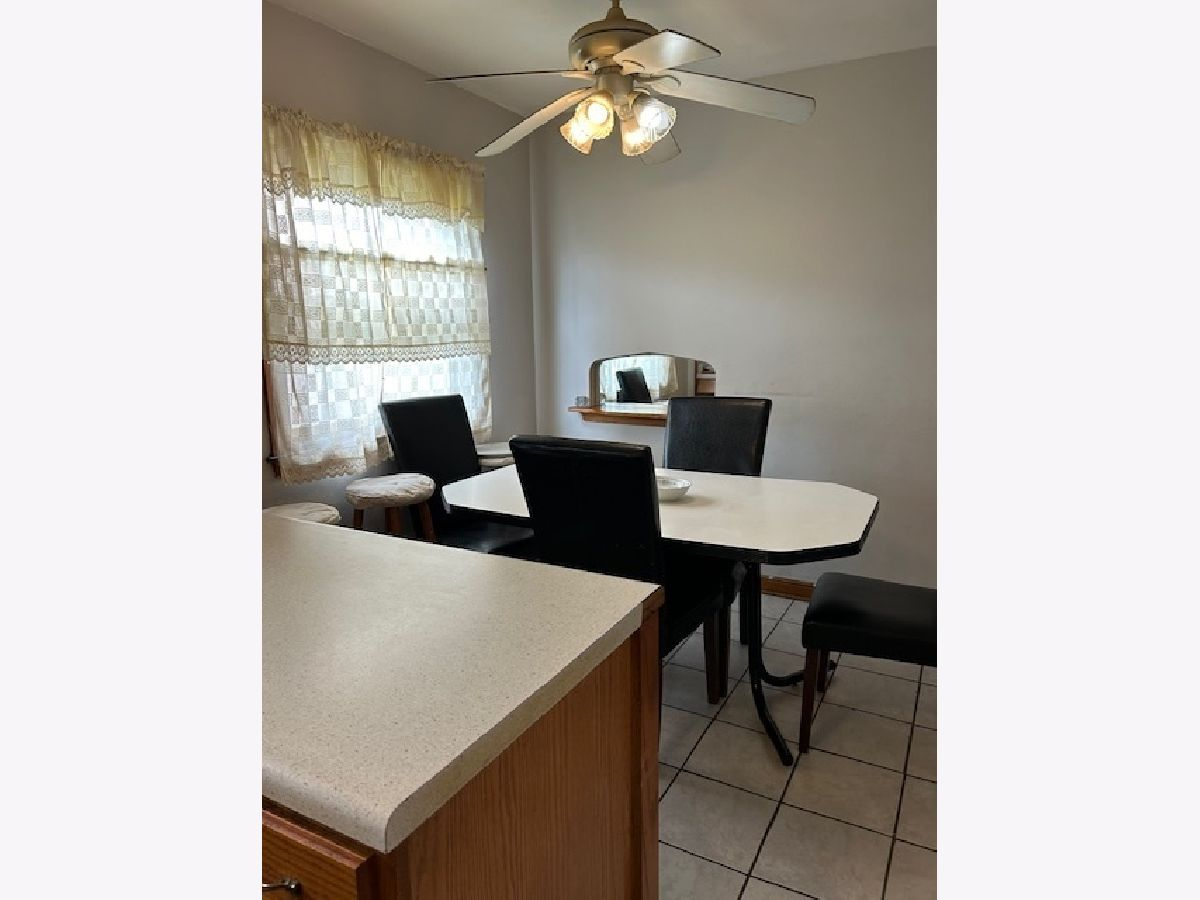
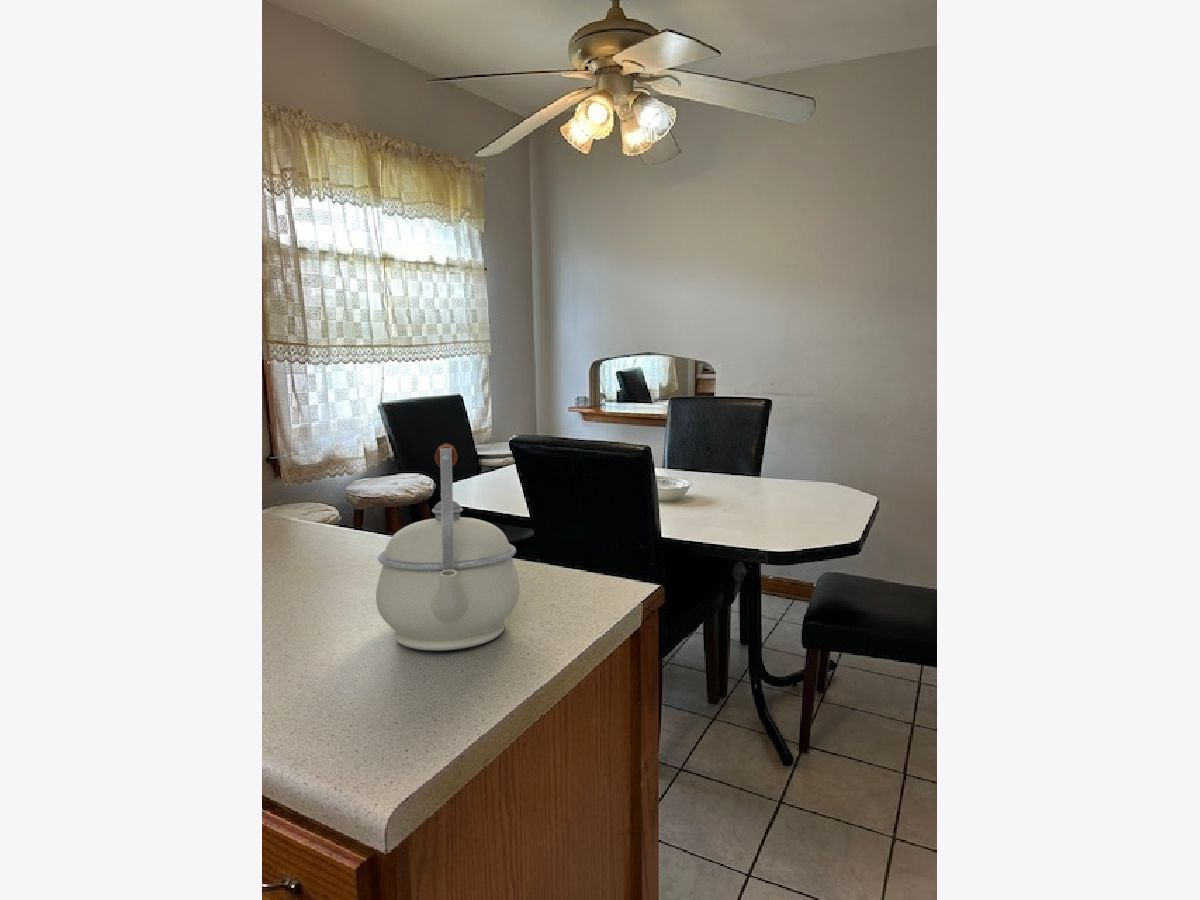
+ kettle (448, 541)
